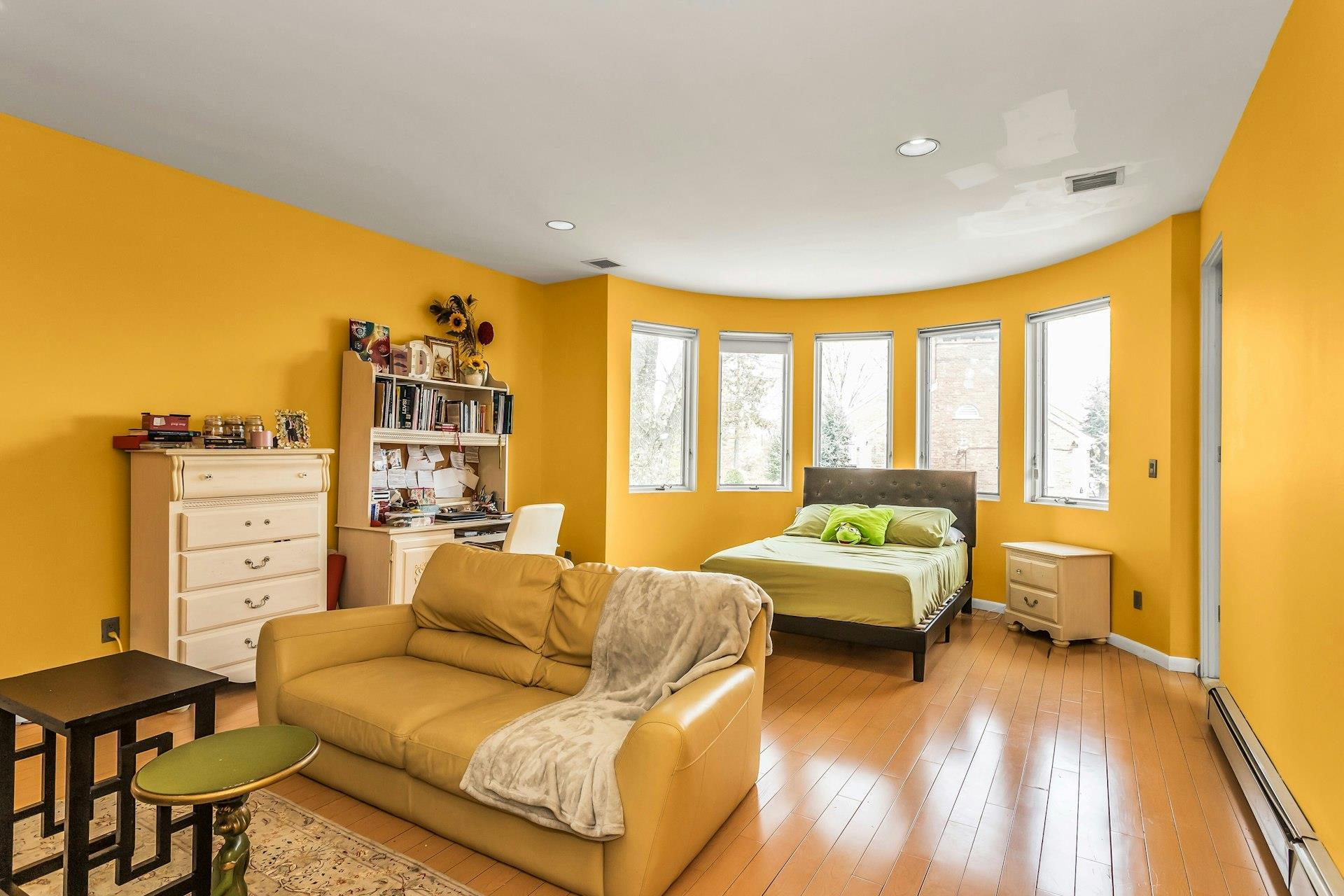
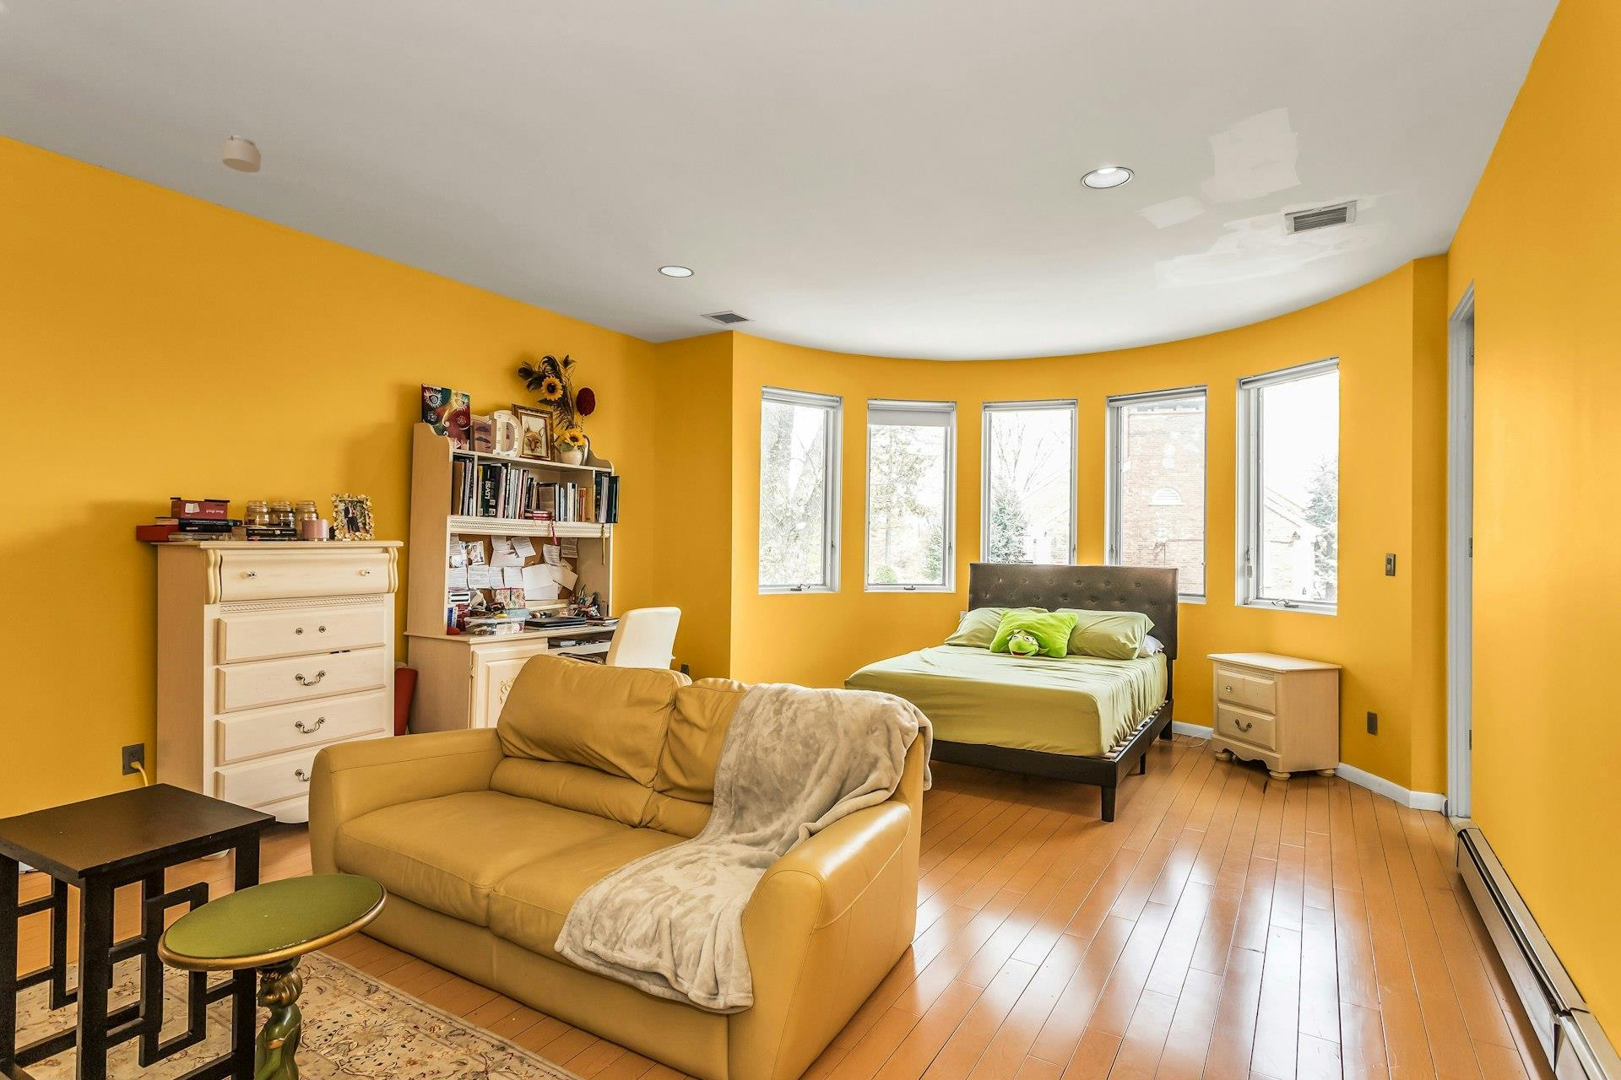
+ smoke detector (241, 153)
